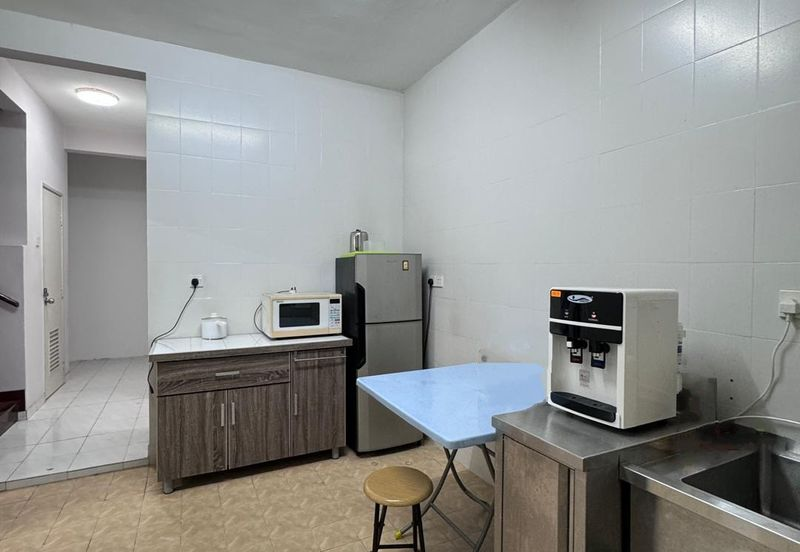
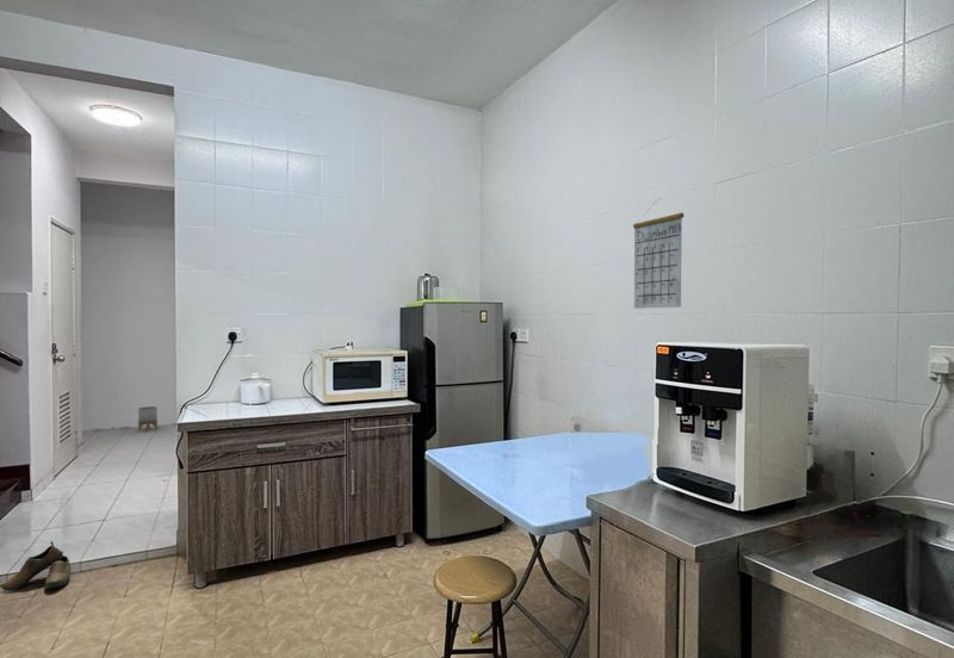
+ shoe (37, 565)
+ calendar (656, 252)
+ planter (148, 418)
